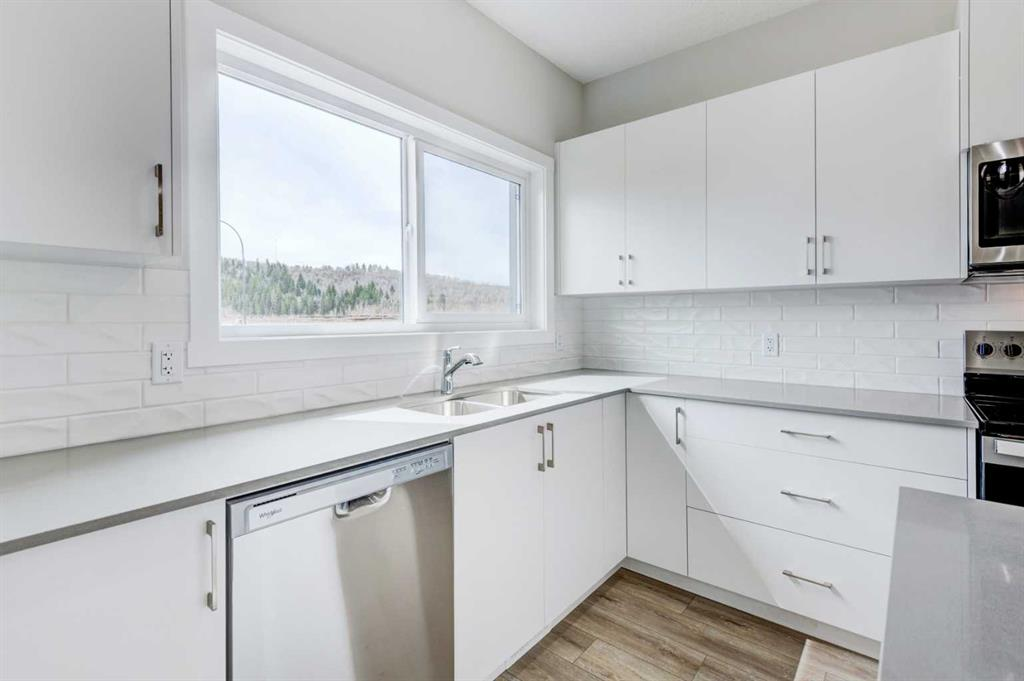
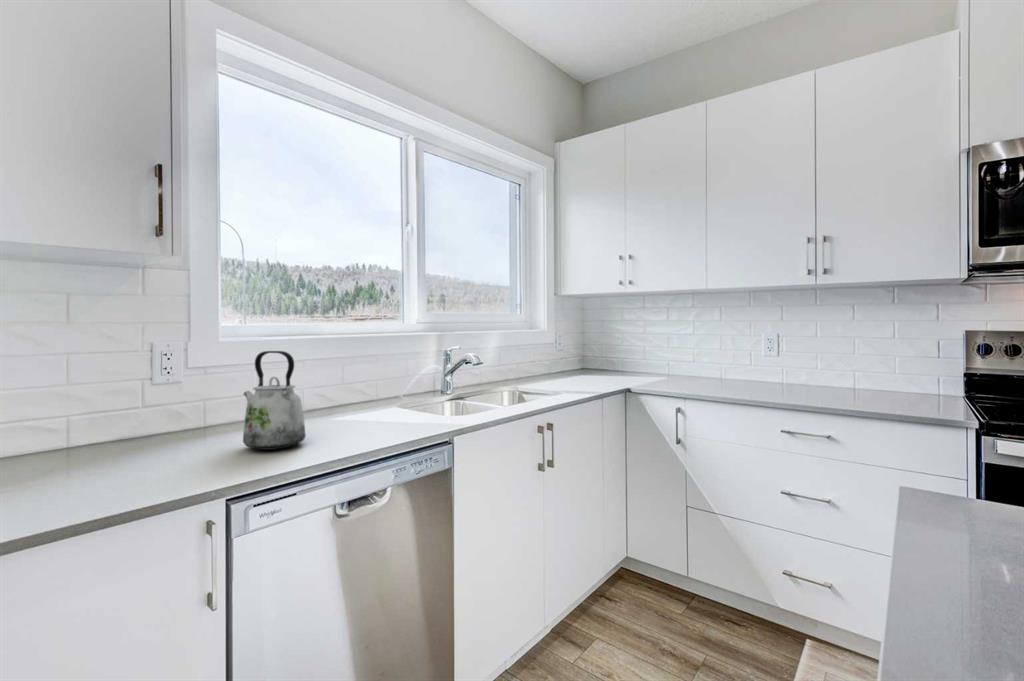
+ kettle (267, 398)
